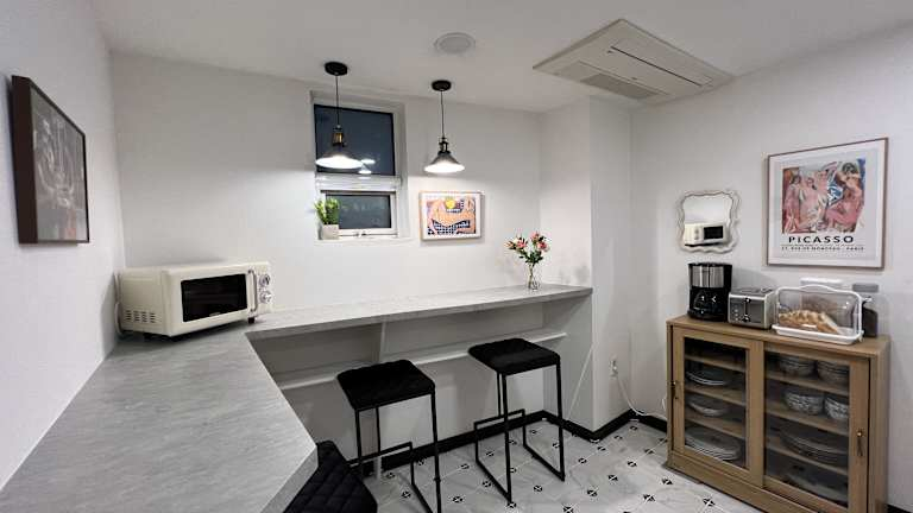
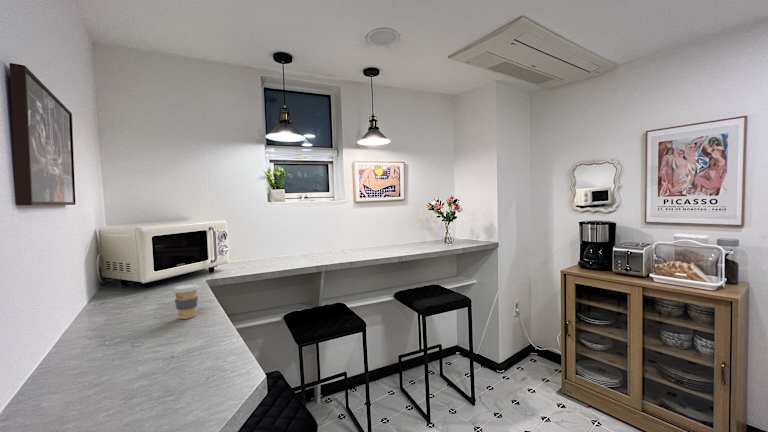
+ coffee cup (186, 301)
